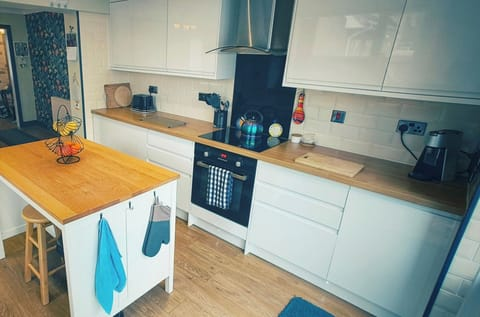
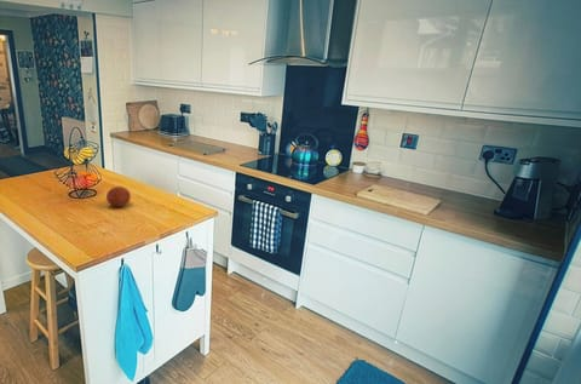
+ fruit (119, 195)
